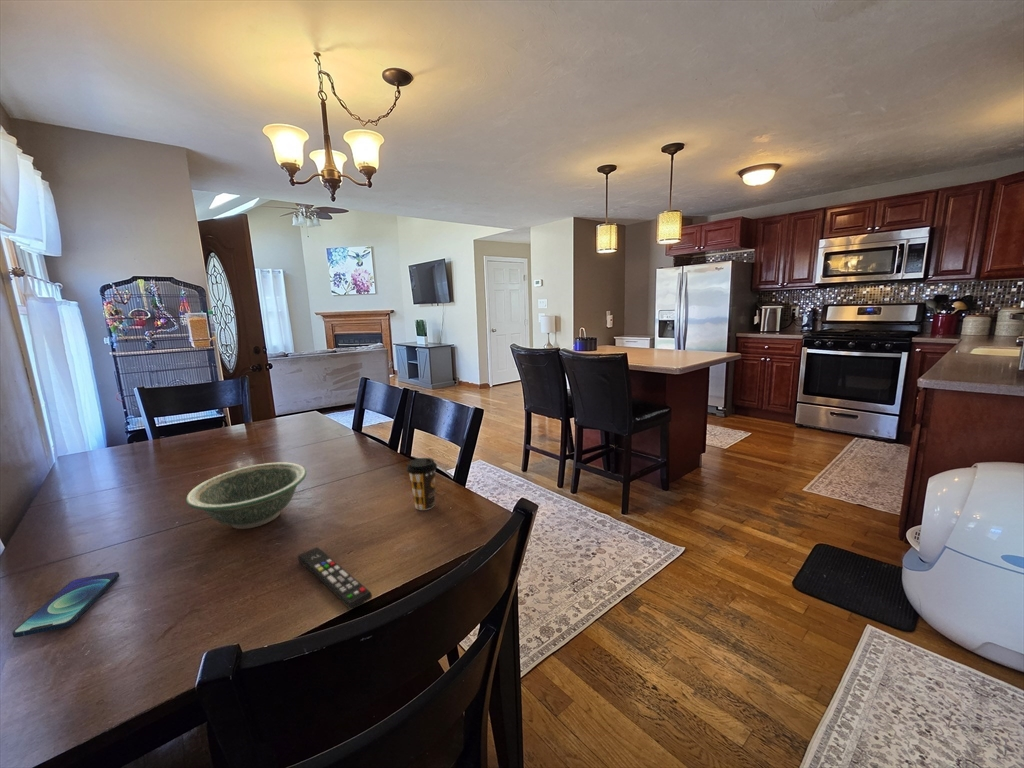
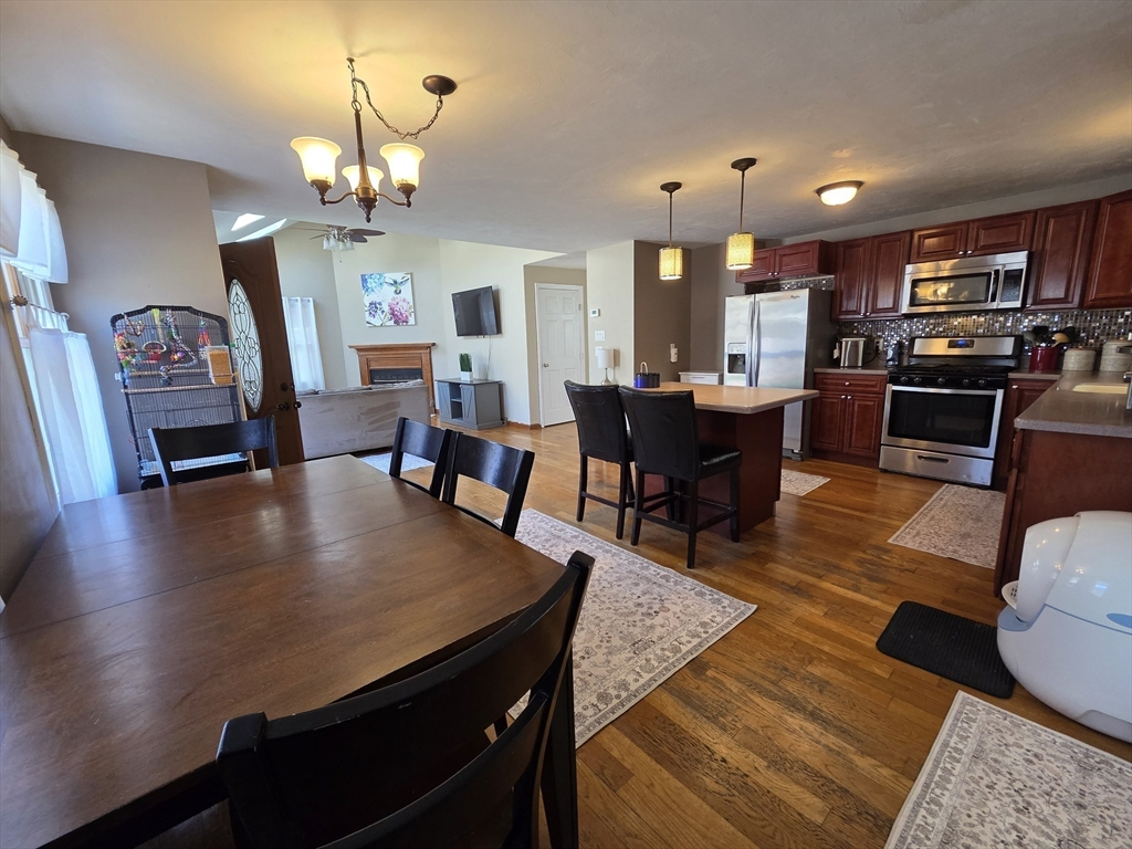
- coffee cup (423, 484)
- smartphone (71, 601)
- remote control (331, 574)
- bowl (252, 499)
